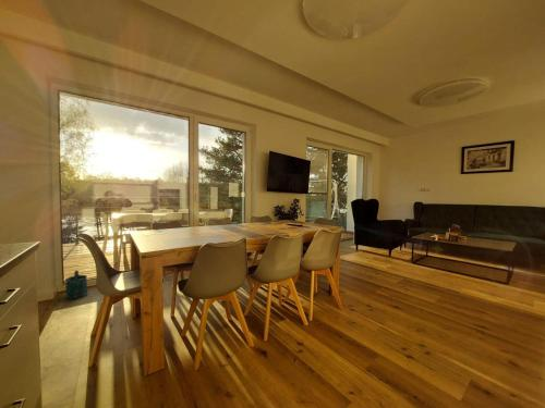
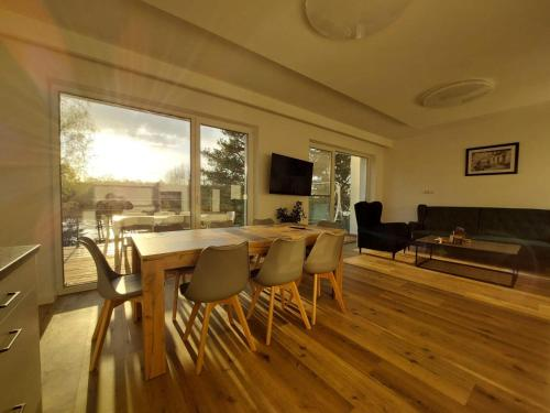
- watering can (76, 285)
